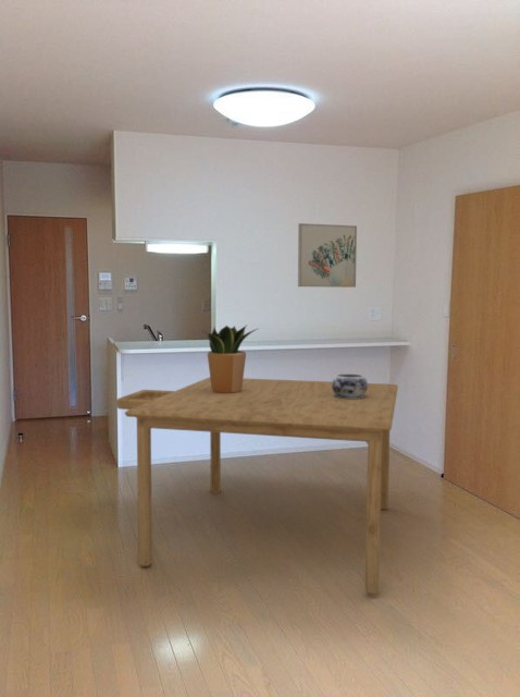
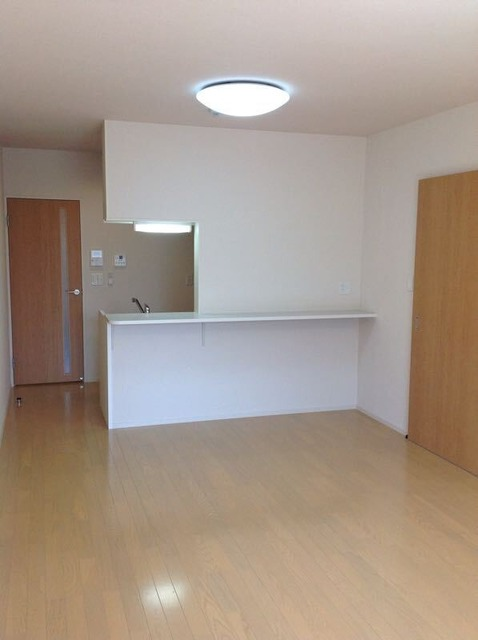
- wall art (327, 256)
- dining table (251, 433)
- potted plant (231, 356)
- decorative bowl (349, 386)
